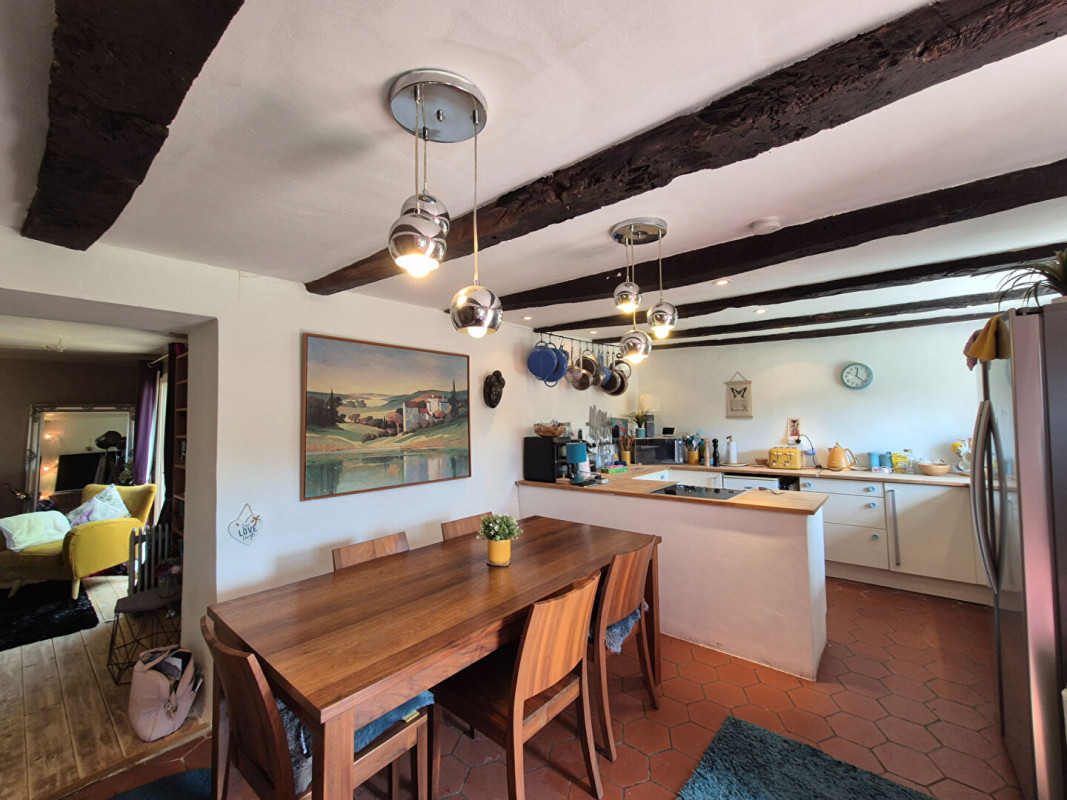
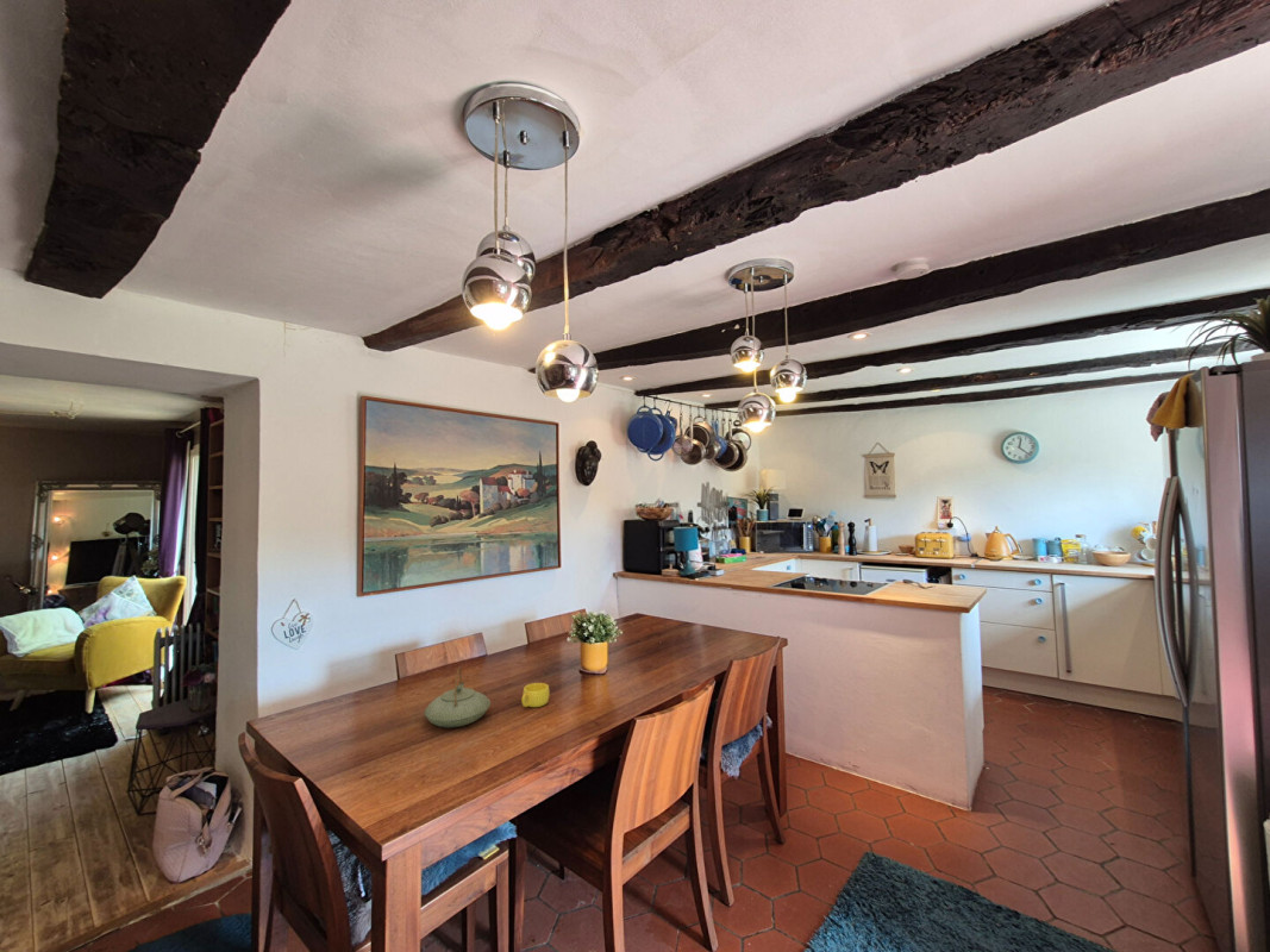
+ teapot (458, 691)
+ cup (533, 696)
